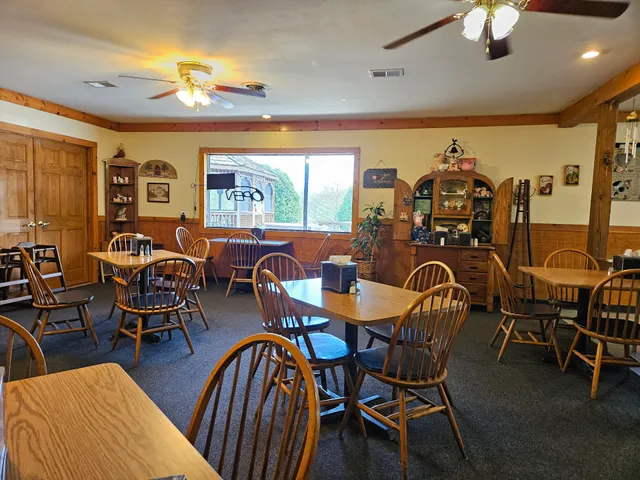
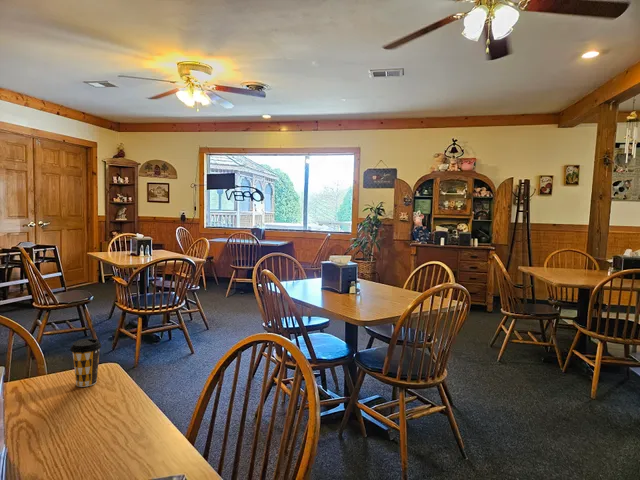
+ coffee cup (86, 362)
